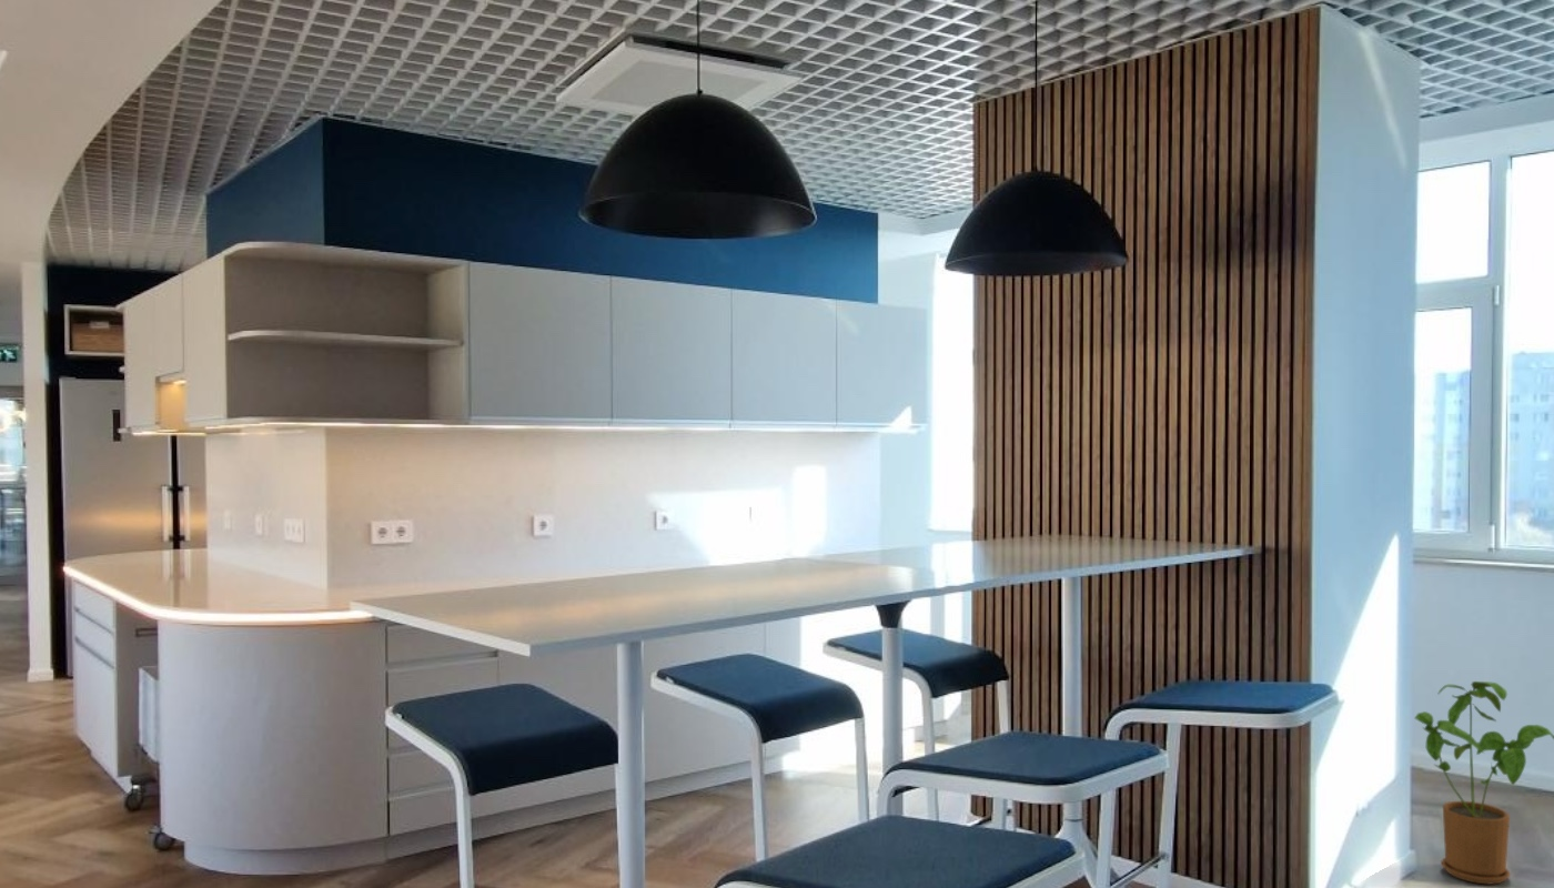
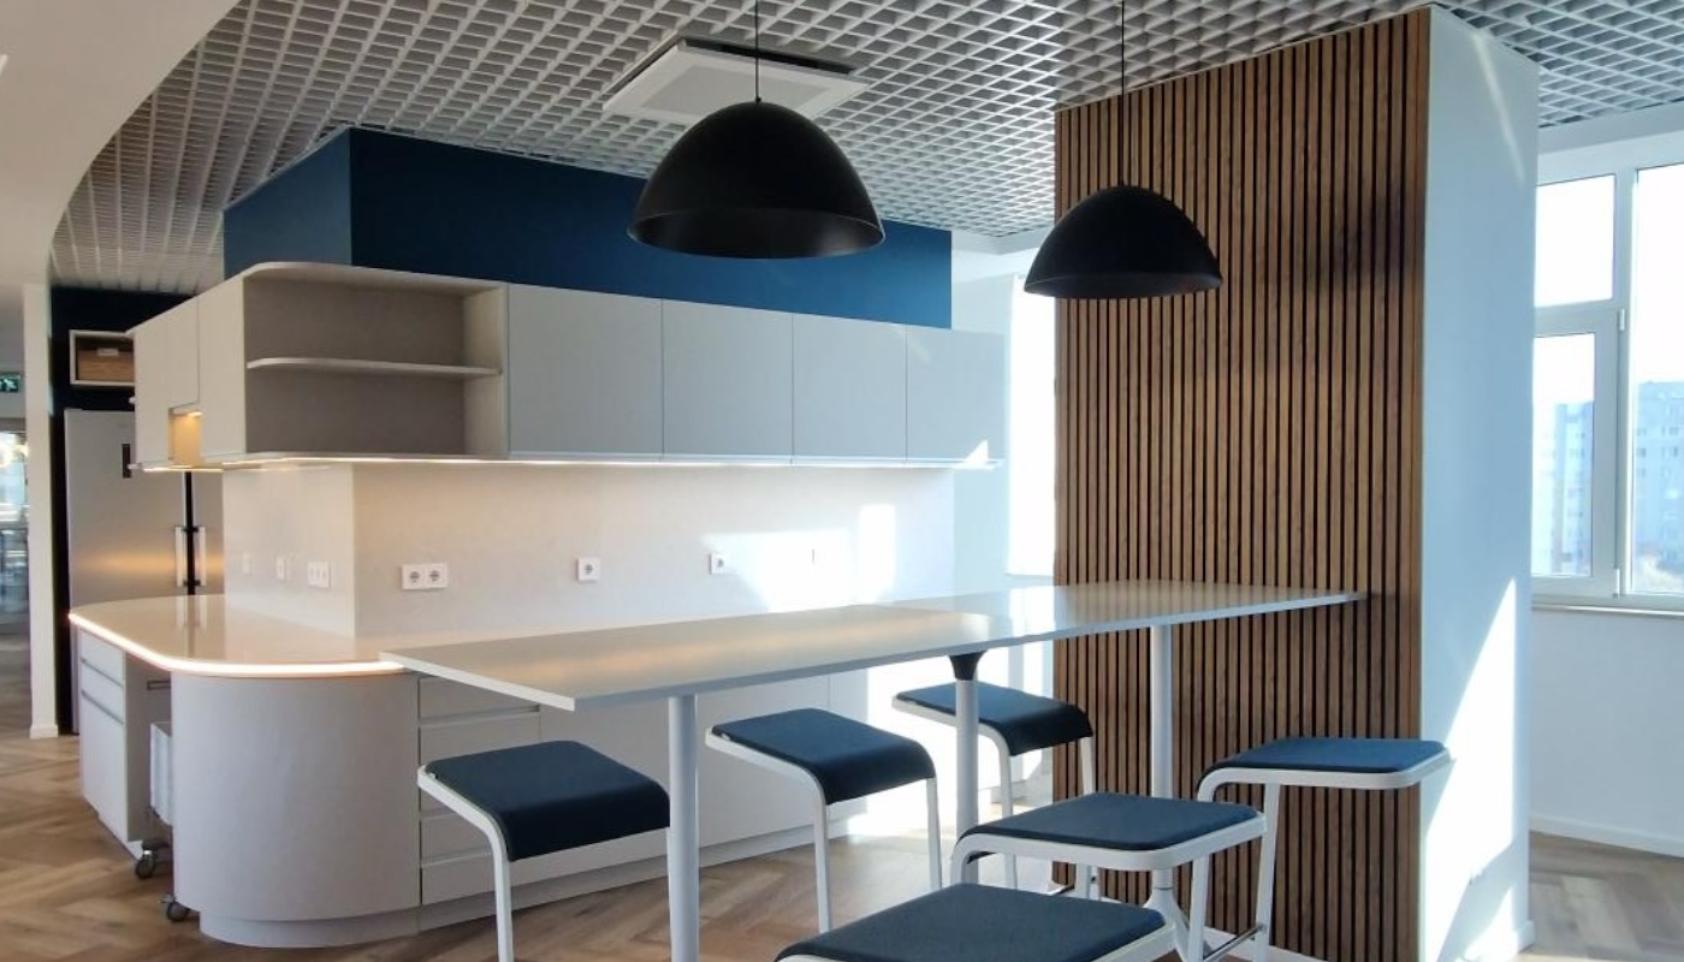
- house plant (1485, 780)
